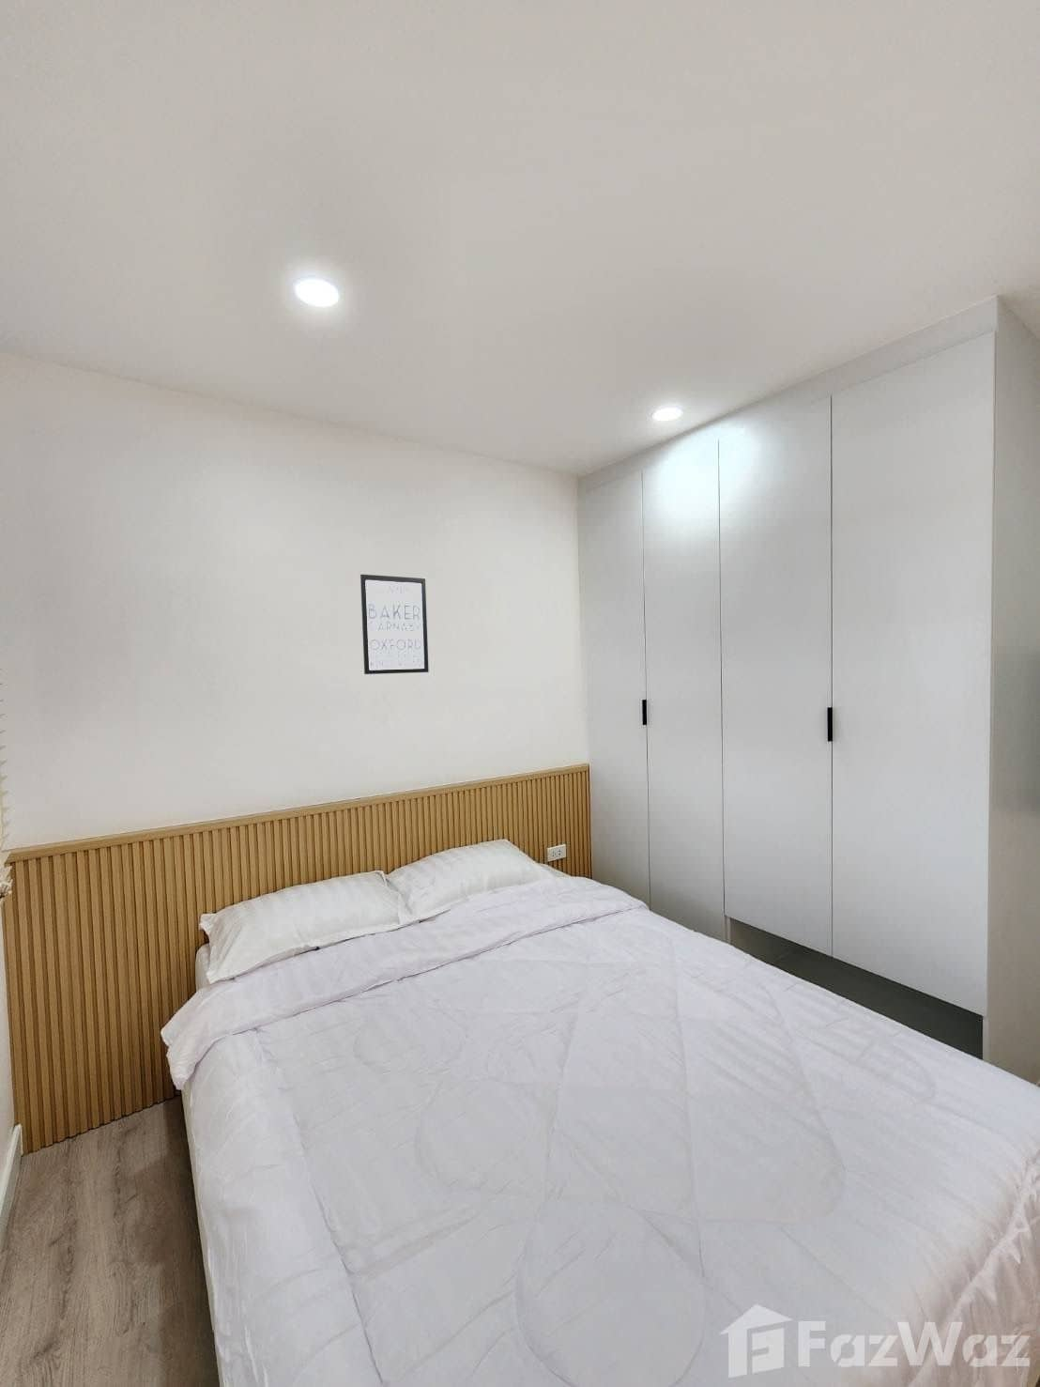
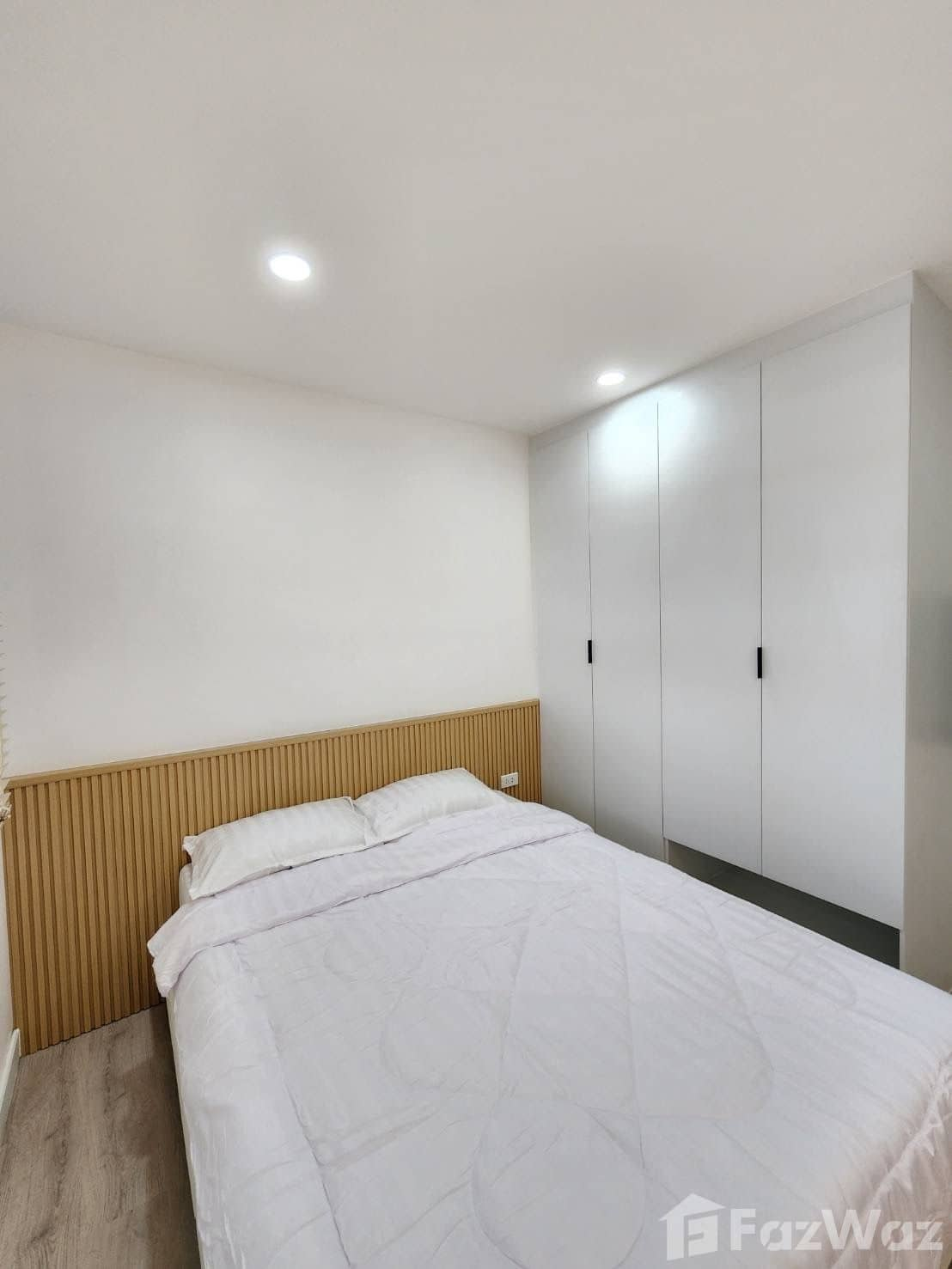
- wall art (395, 624)
